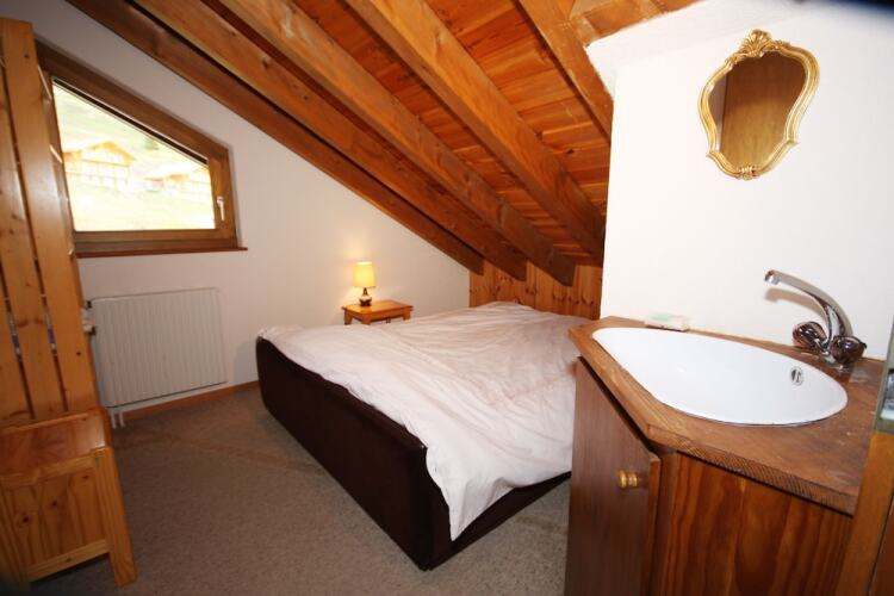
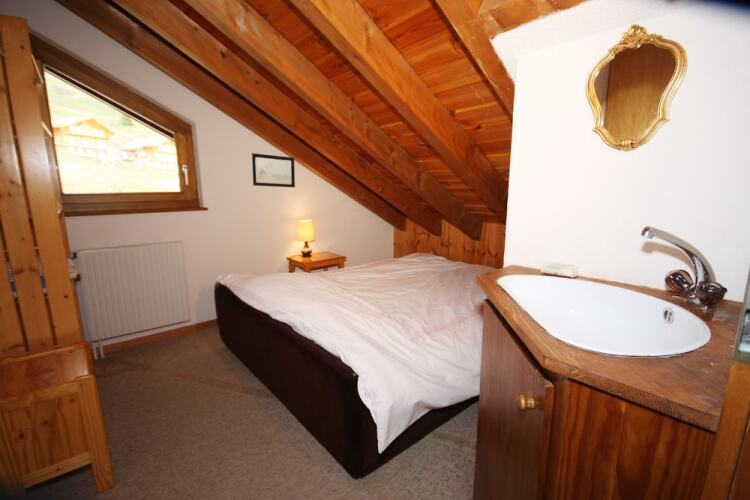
+ wall art (274, 171)
